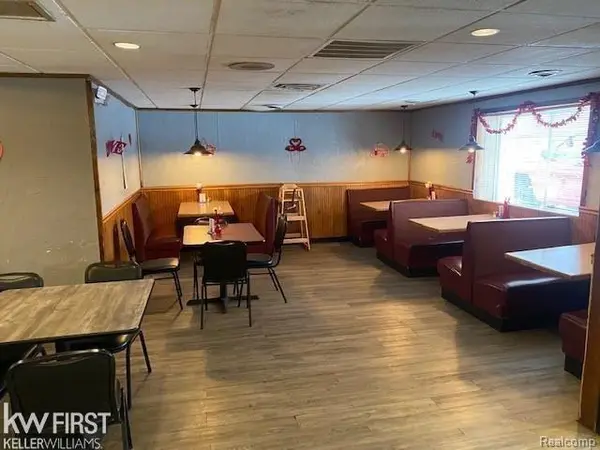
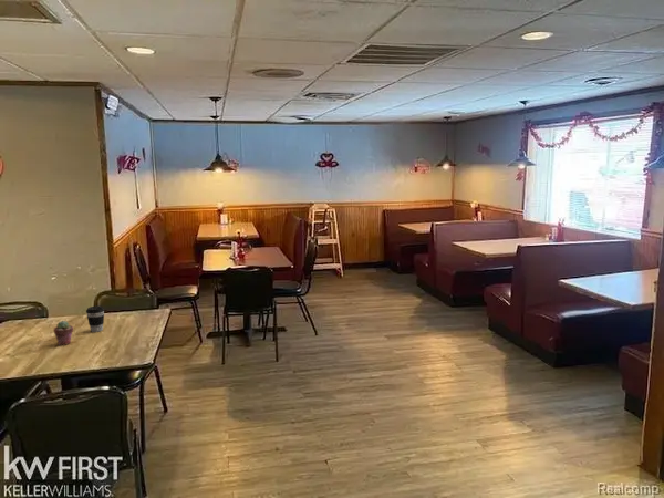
+ potted succulent (63, 332)
+ coffee cup (95, 319)
